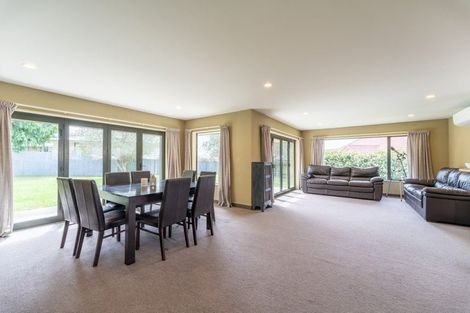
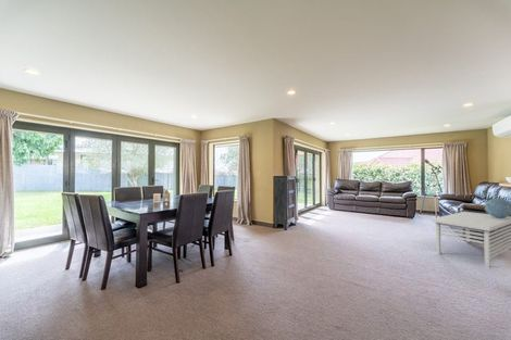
+ decorative globe (498, 207)
+ coffee table (475, 236)
